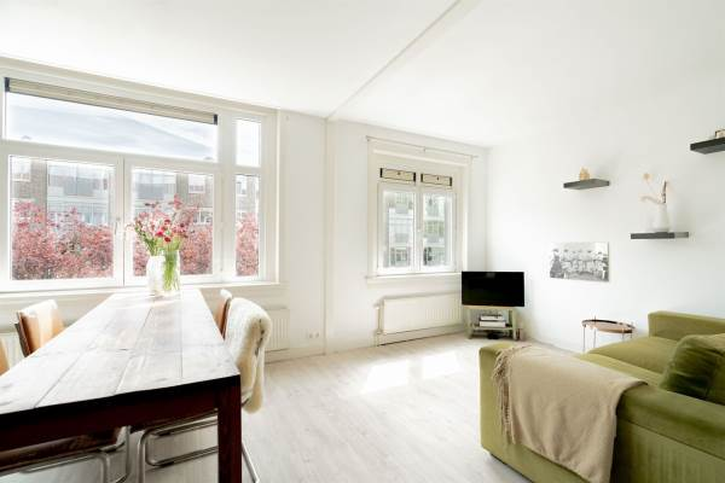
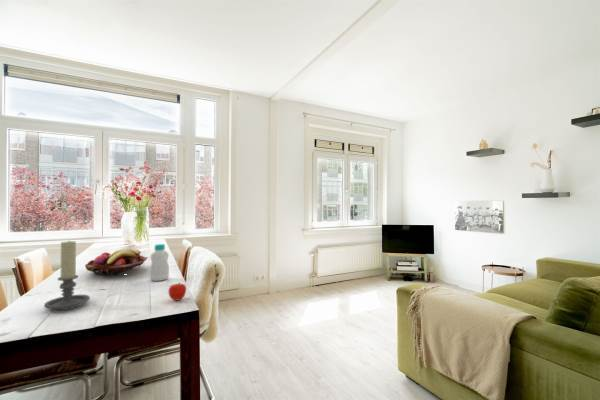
+ candle holder (68, 272)
+ fruit basket (117, 260)
+ bottle (159, 261)
+ fruit (177, 291)
